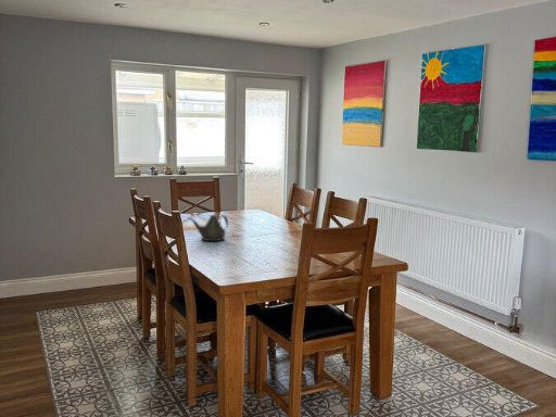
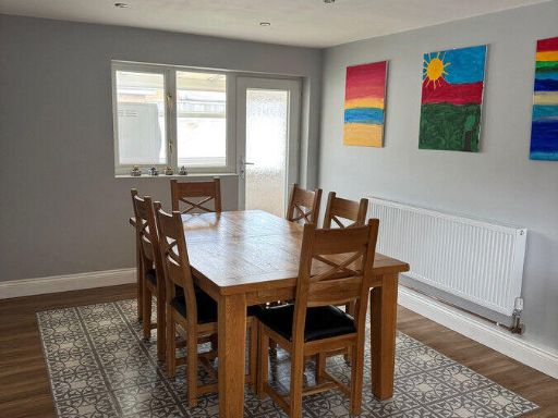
- teapot (207, 227)
